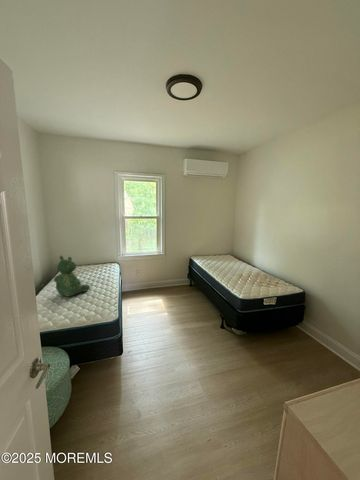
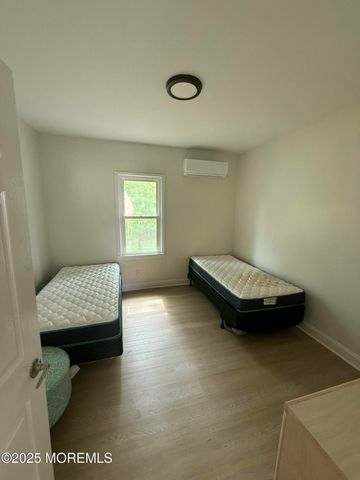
- teddy bear (72, 274)
